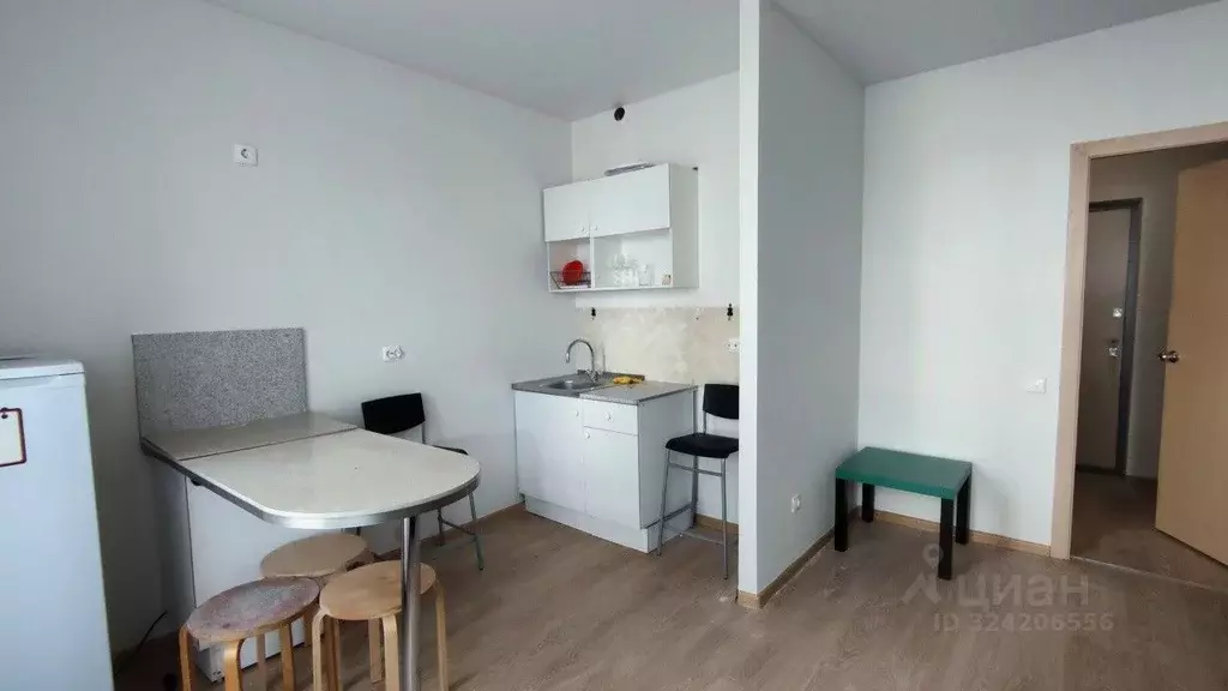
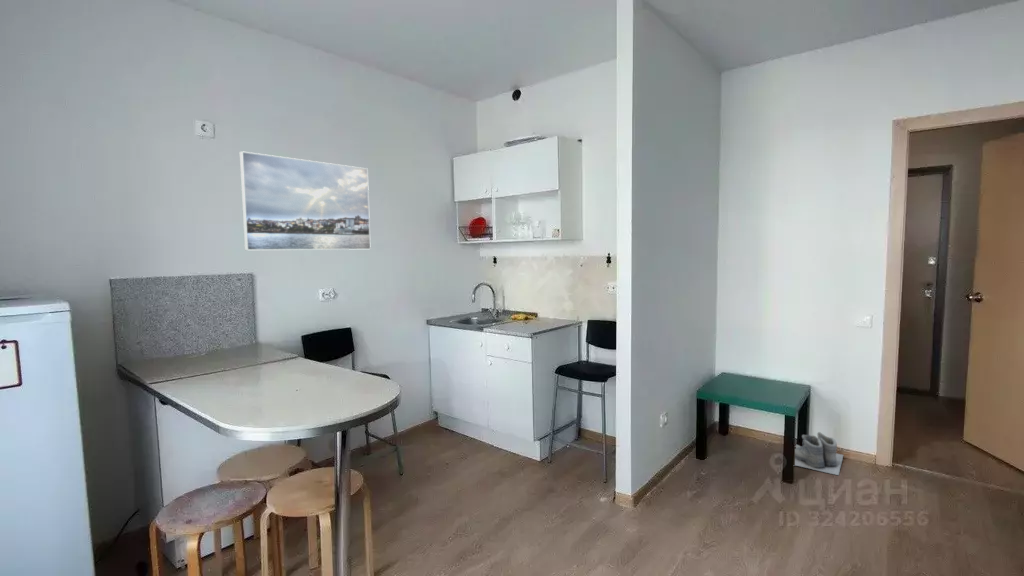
+ boots (814, 445)
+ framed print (311, 205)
